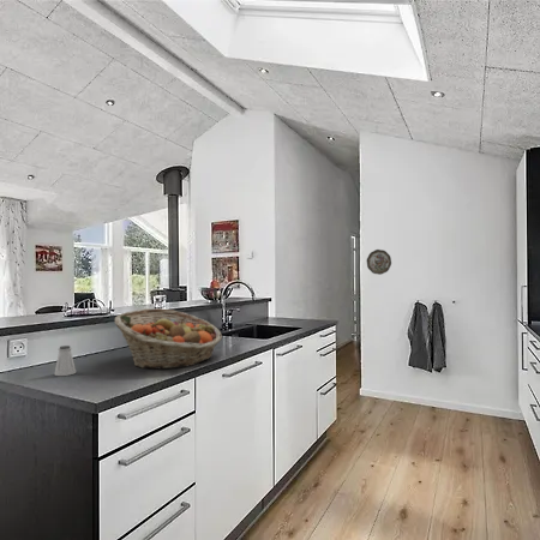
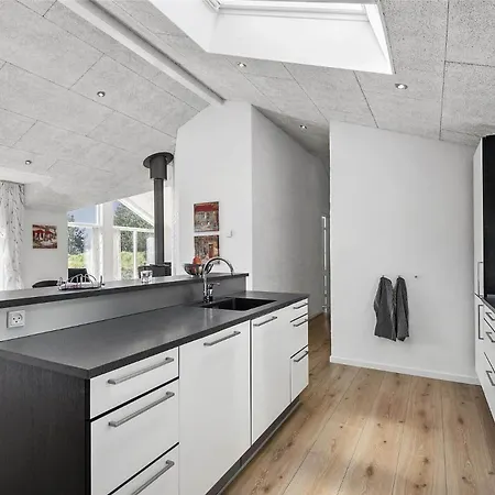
- decorative plate (378, 262)
- fruit basket (170, 335)
- saltshaker (65, 359)
